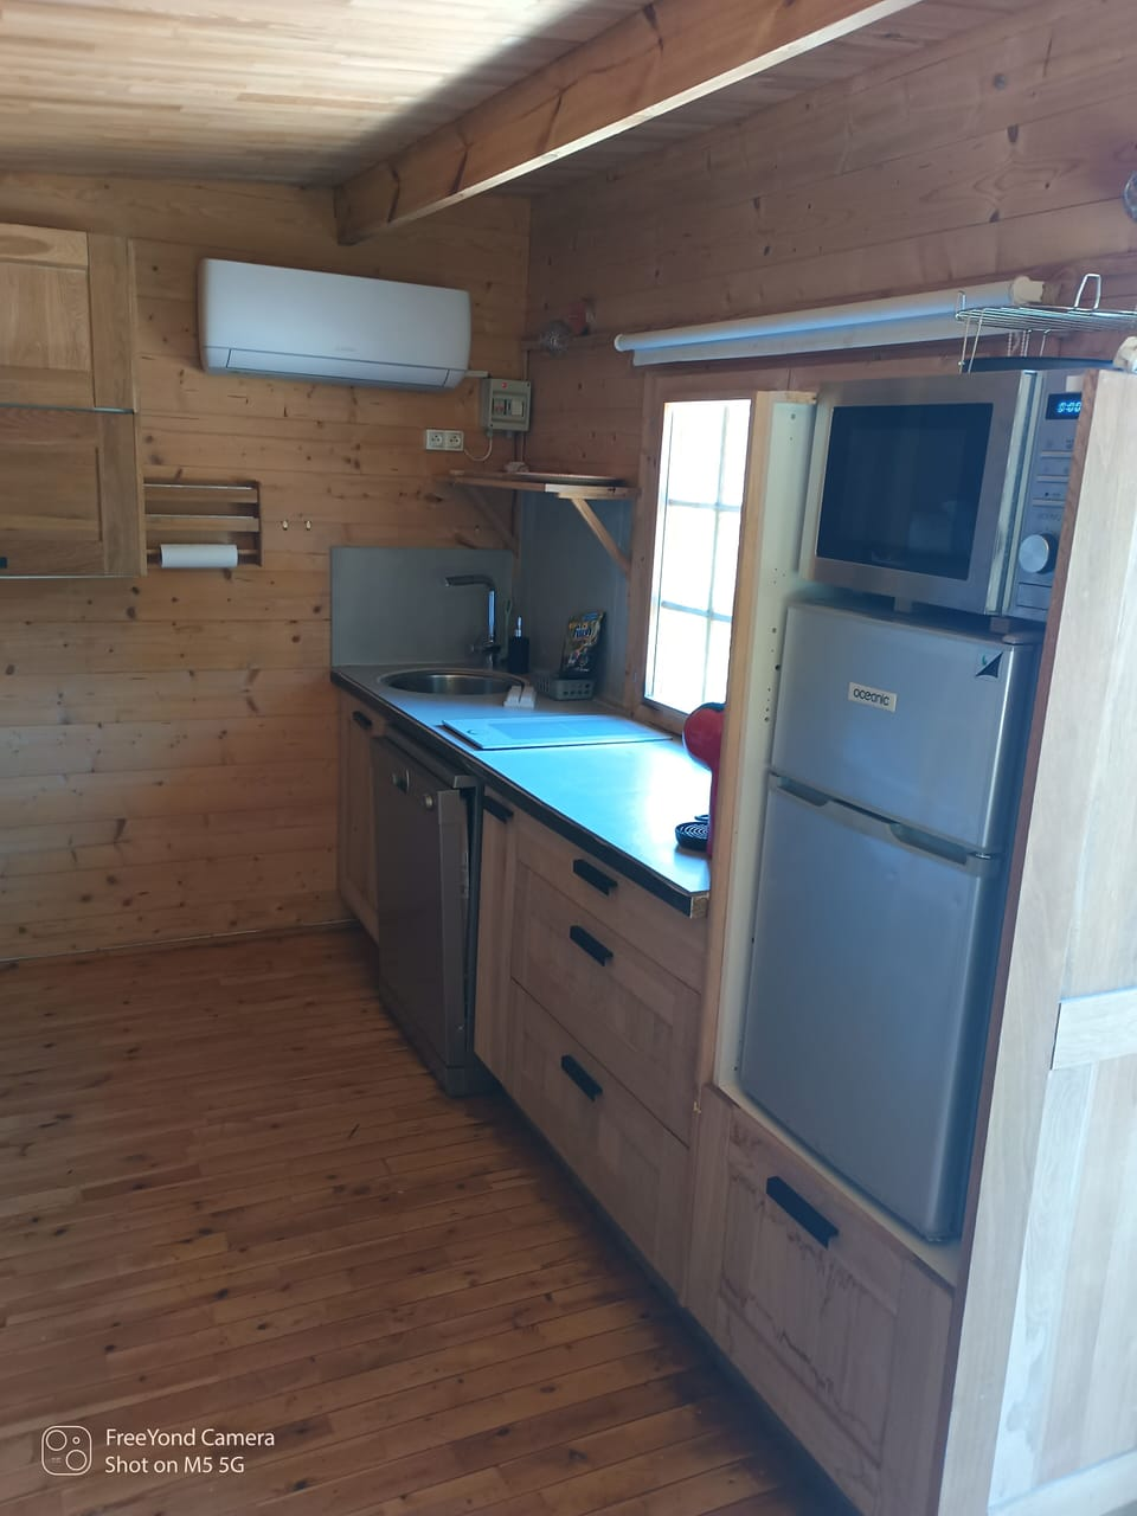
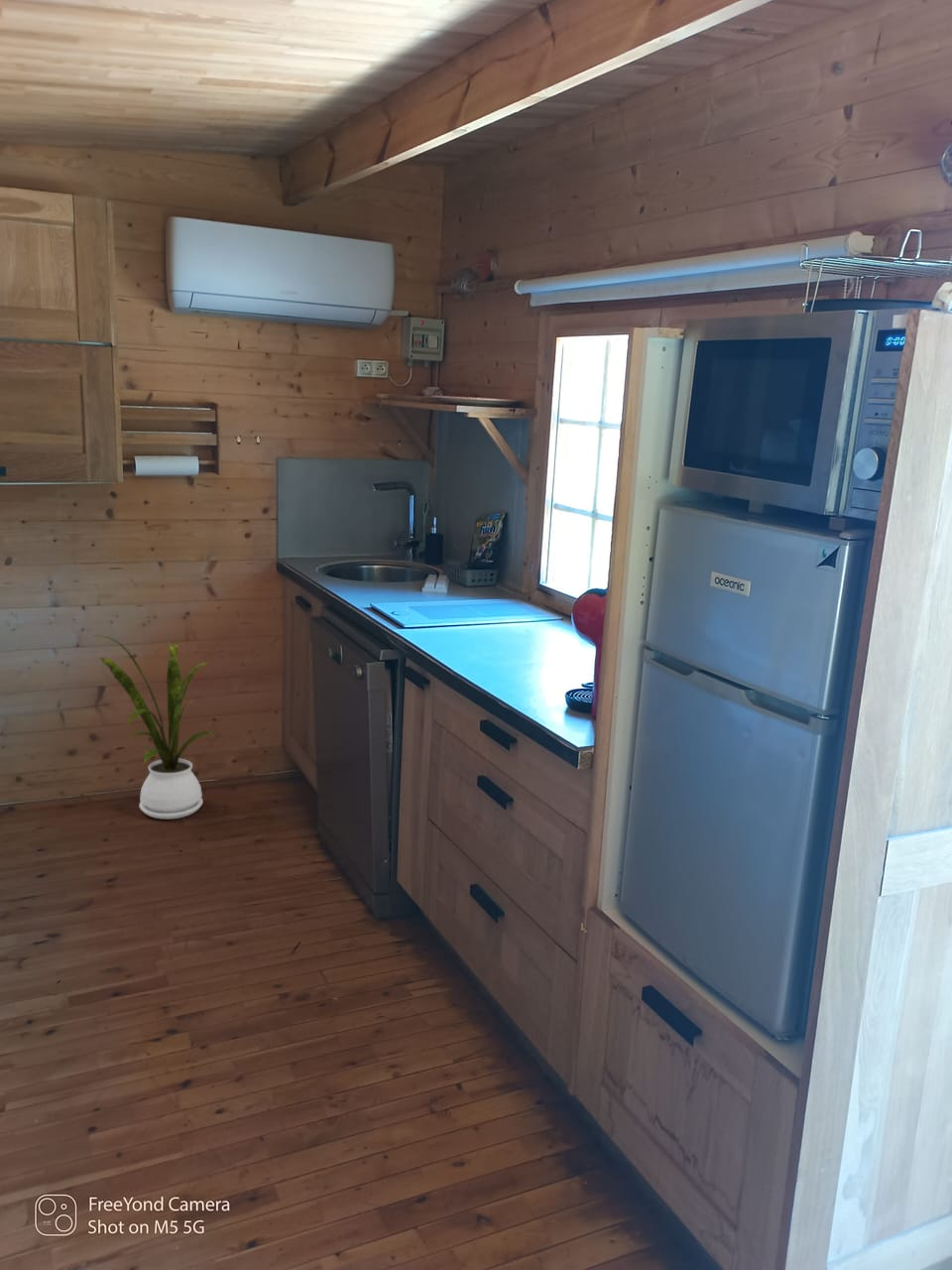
+ house plant (161, 721)
